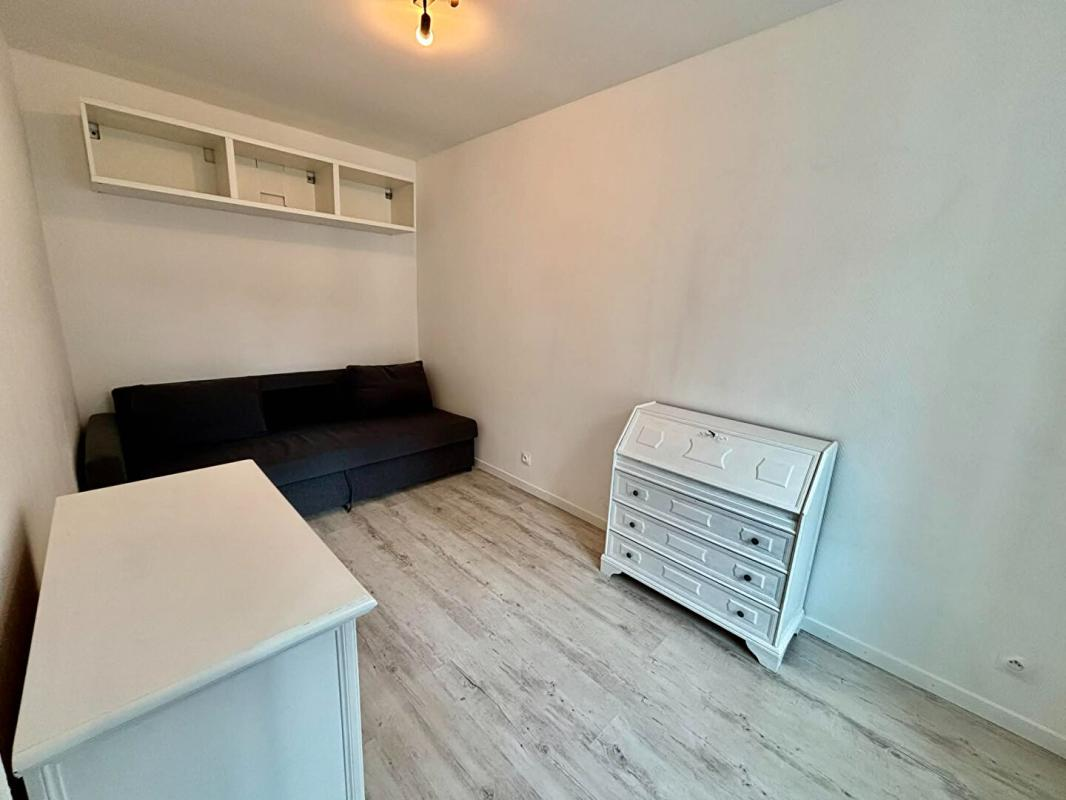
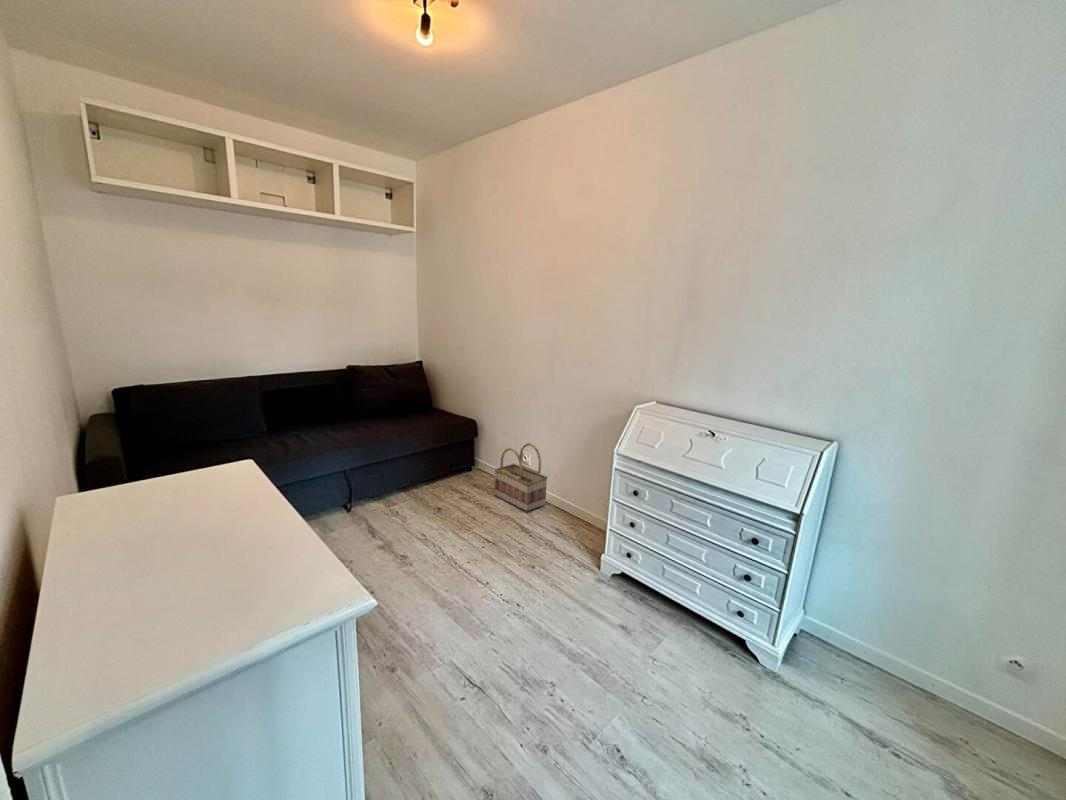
+ basket (520, 473)
